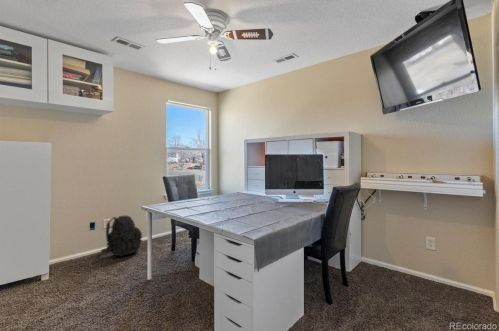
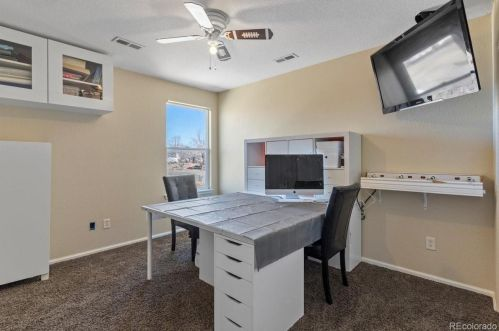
- backpack (122, 234)
